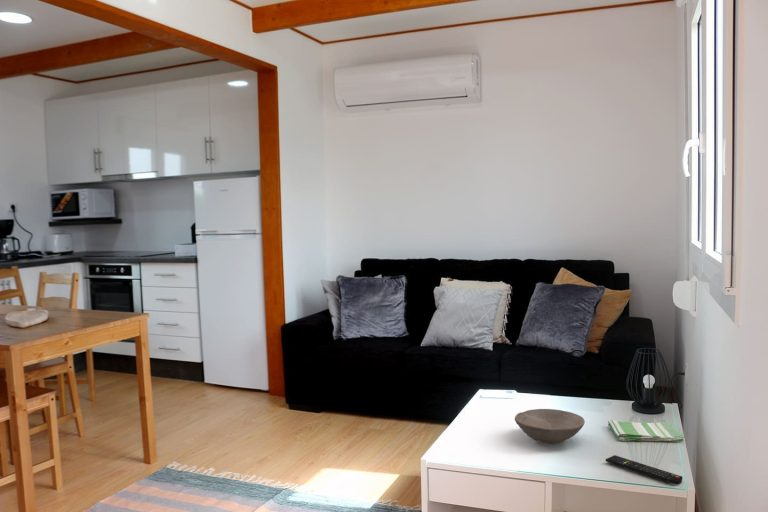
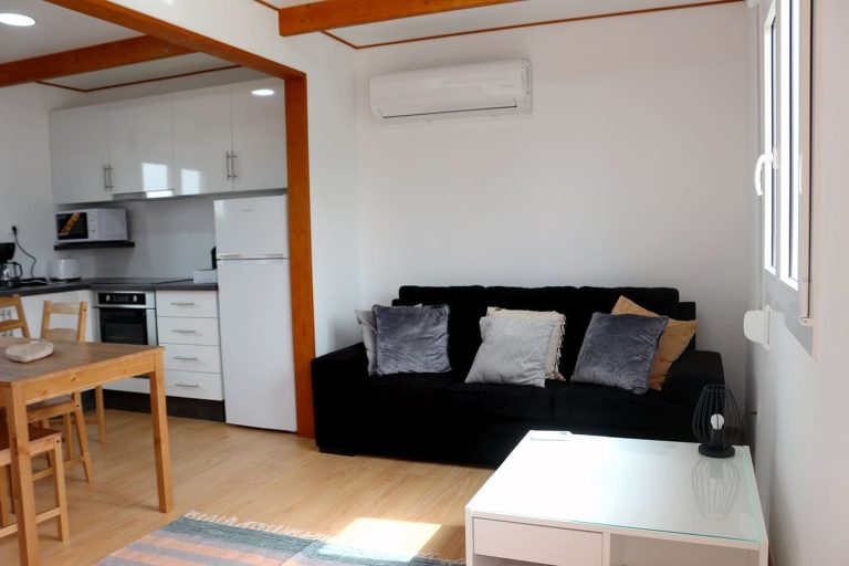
- dish towel (644, 430)
- remote control (643, 469)
- bowl (549, 428)
